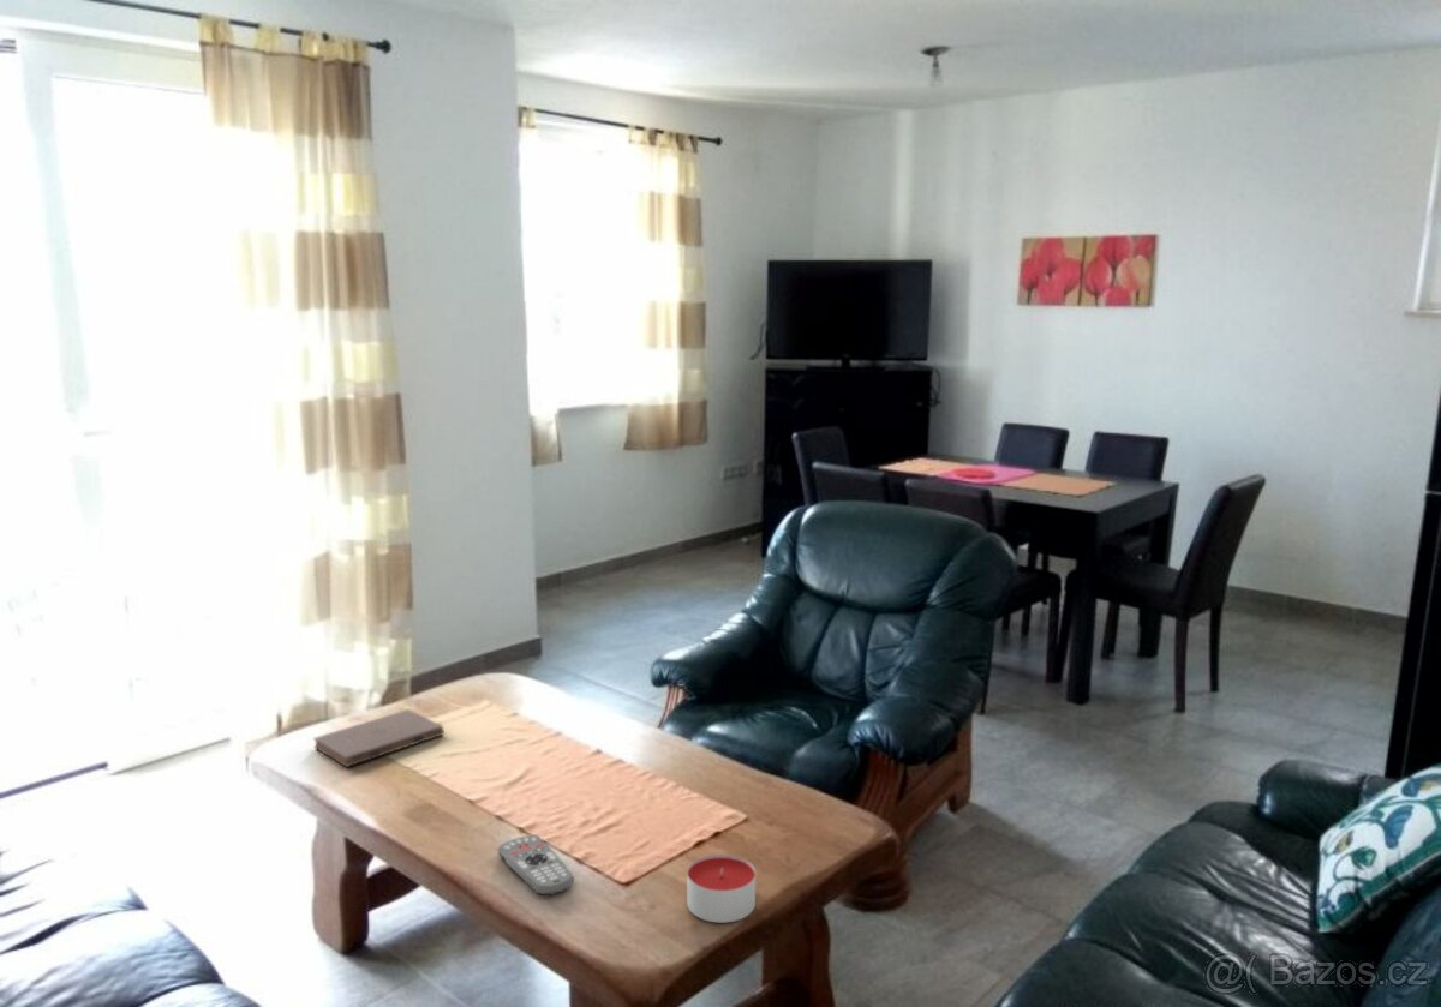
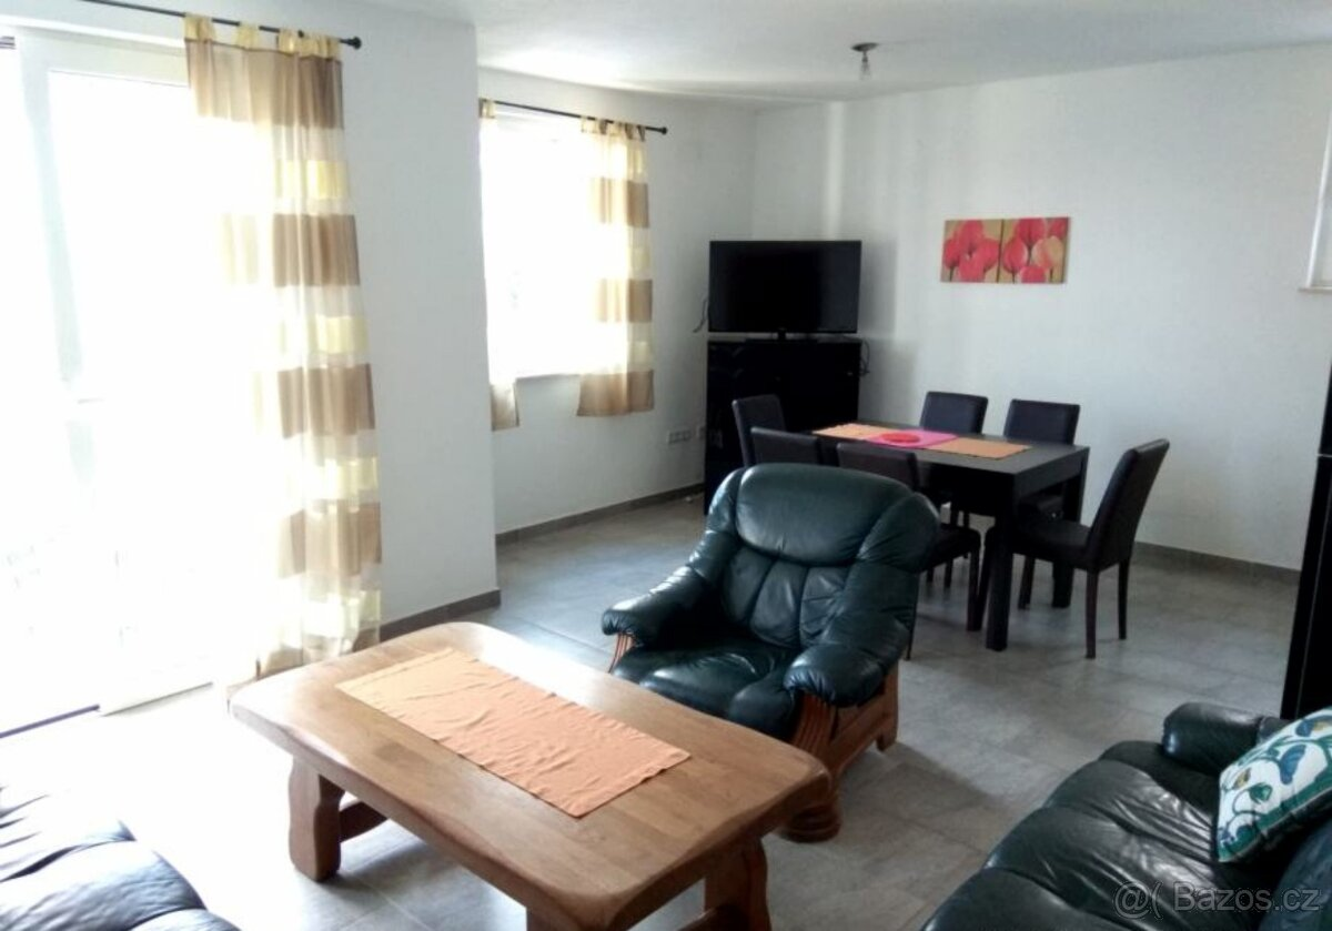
- book (379, 736)
- candle (720, 886)
- remote control (537, 864)
